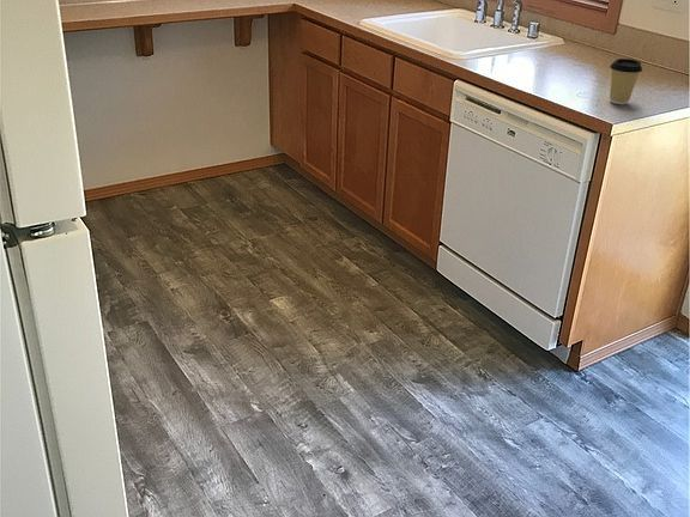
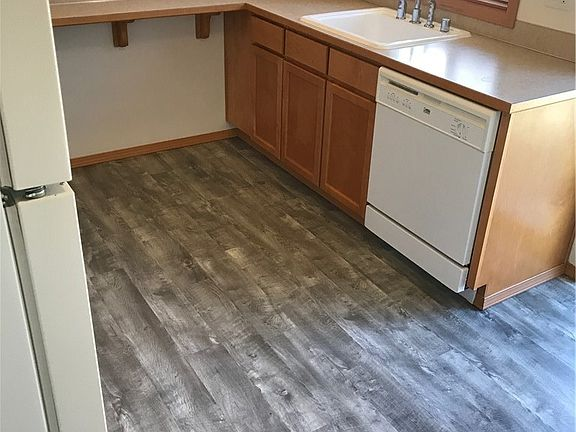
- coffee cup (623, 81)
